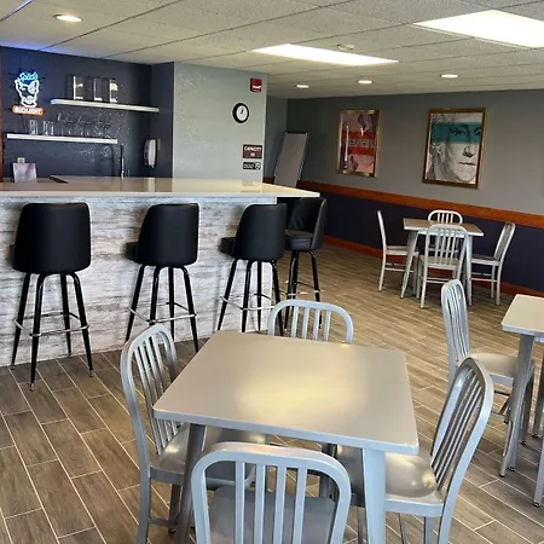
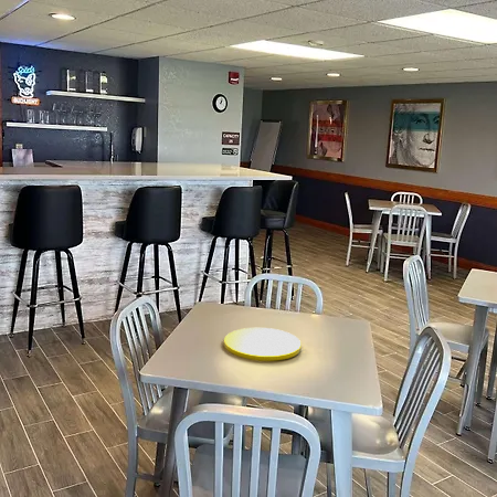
+ plate (262, 342)
